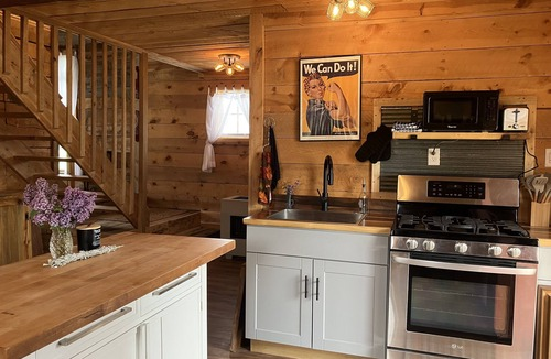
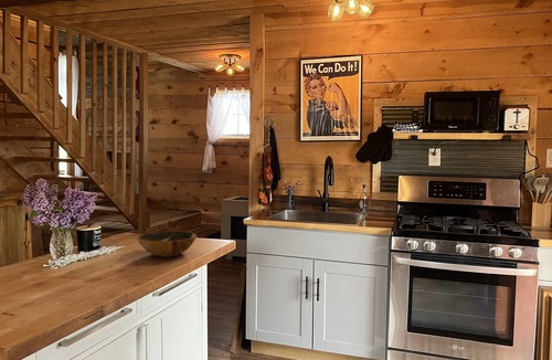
+ bowl (167, 244)
